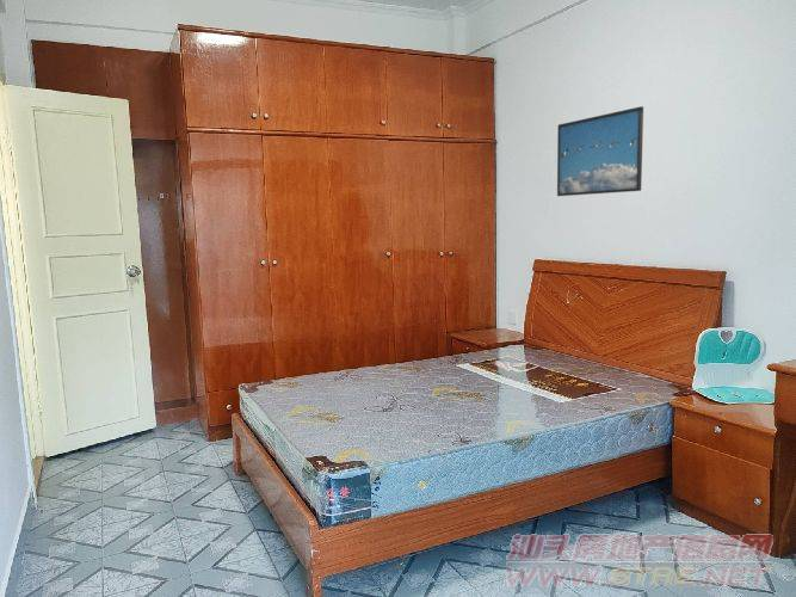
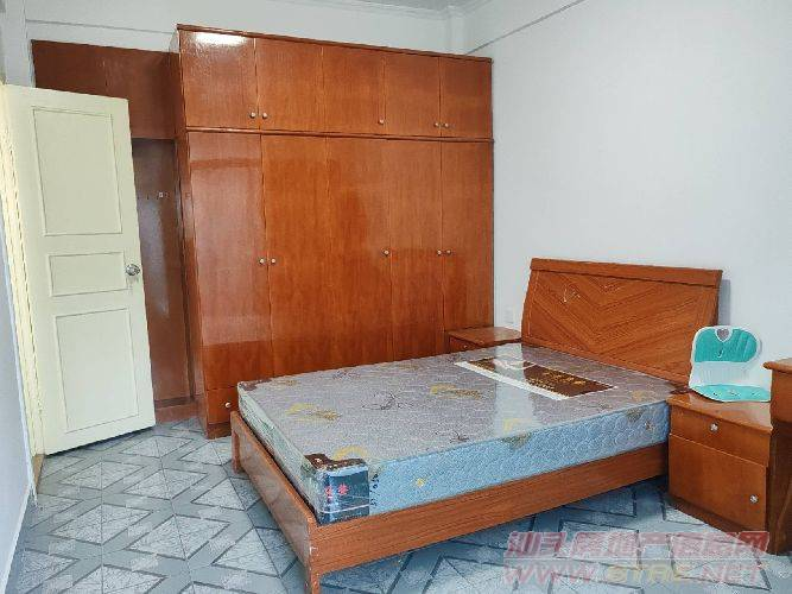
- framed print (596, 155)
